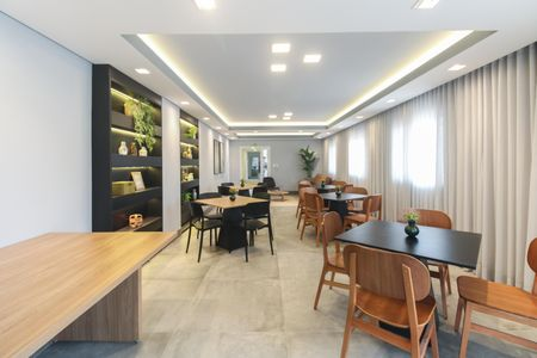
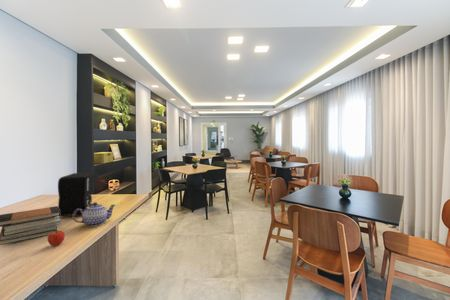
+ coffee maker (81, 192)
+ fruit (56, 237)
+ teapot (95, 213)
+ book stack (31, 224)
